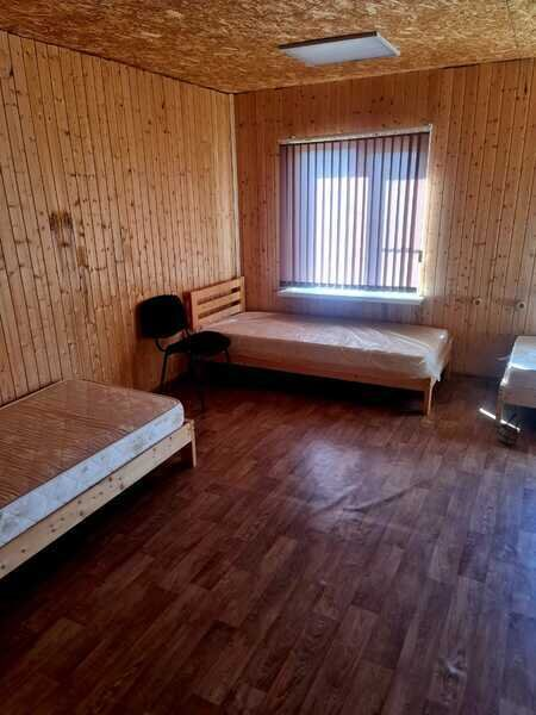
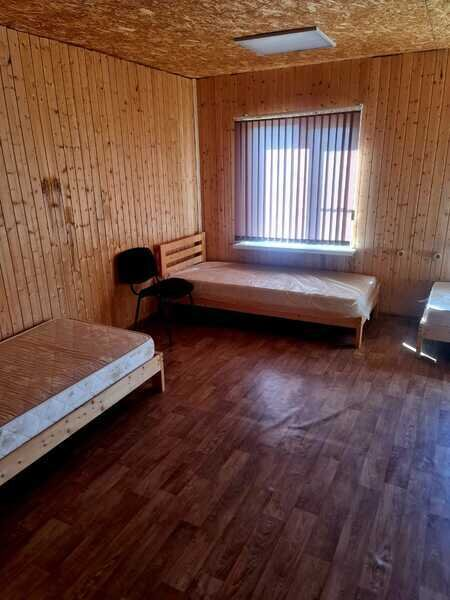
- bag (497, 430)
